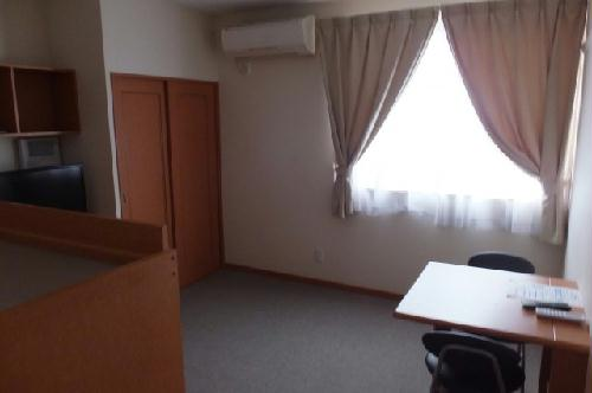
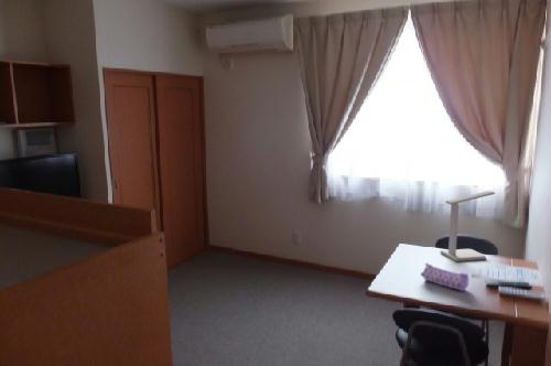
+ desk lamp (457, 219)
+ pencil case (445, 276)
